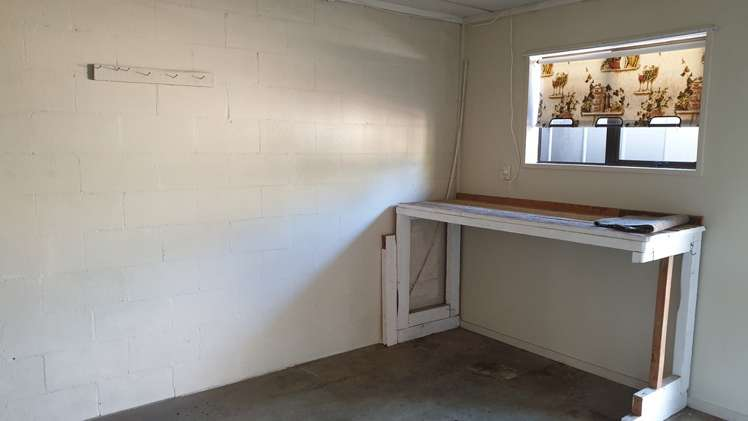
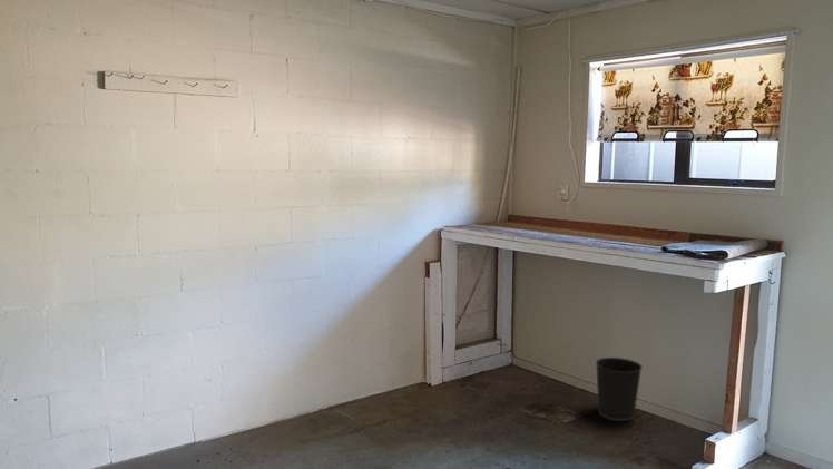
+ wastebasket (617, 389)
